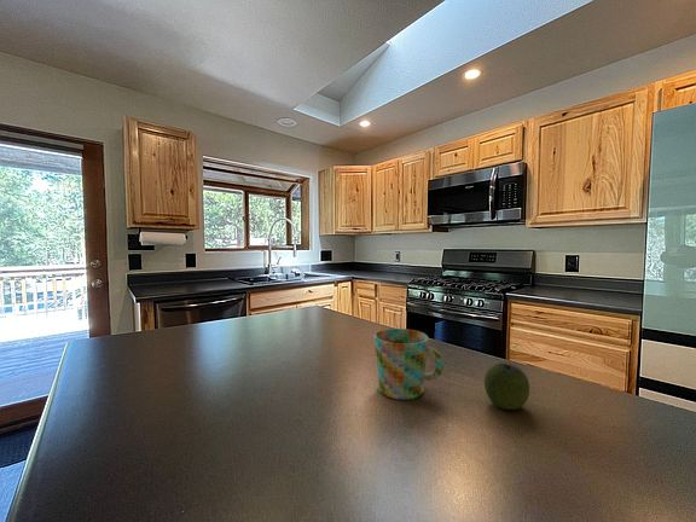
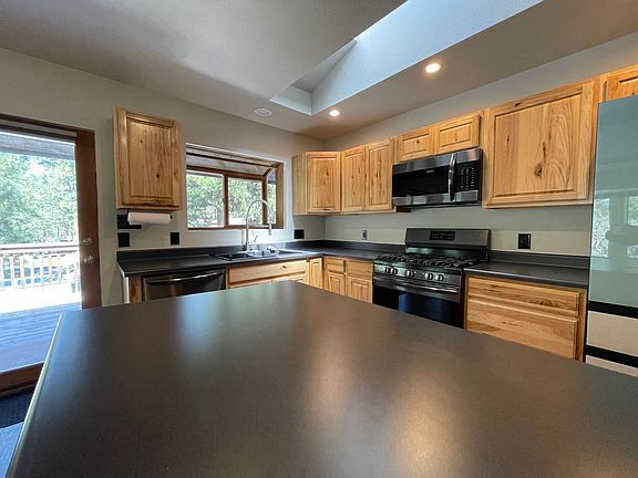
- mug (407, 362)
- apple (505, 384)
